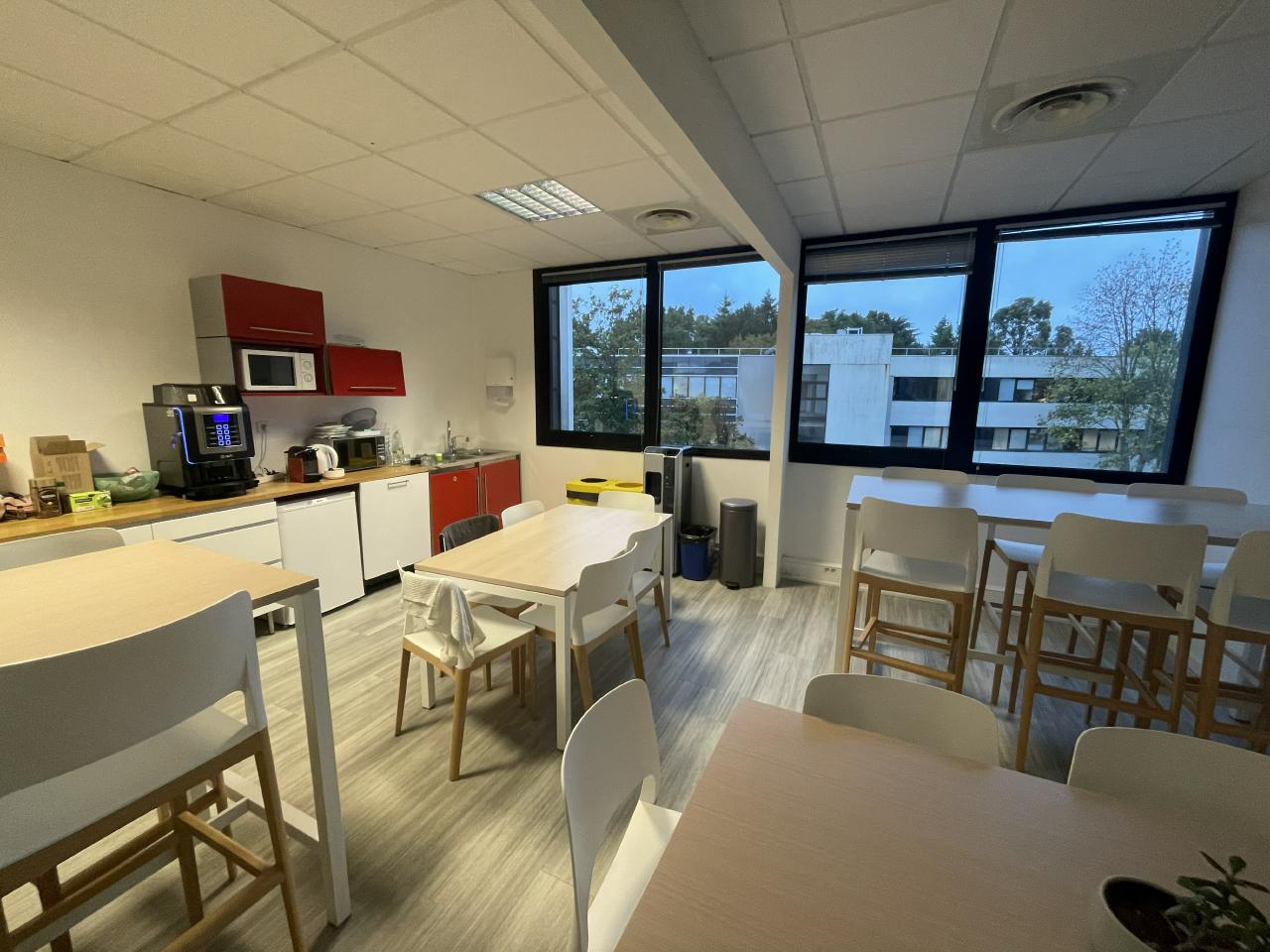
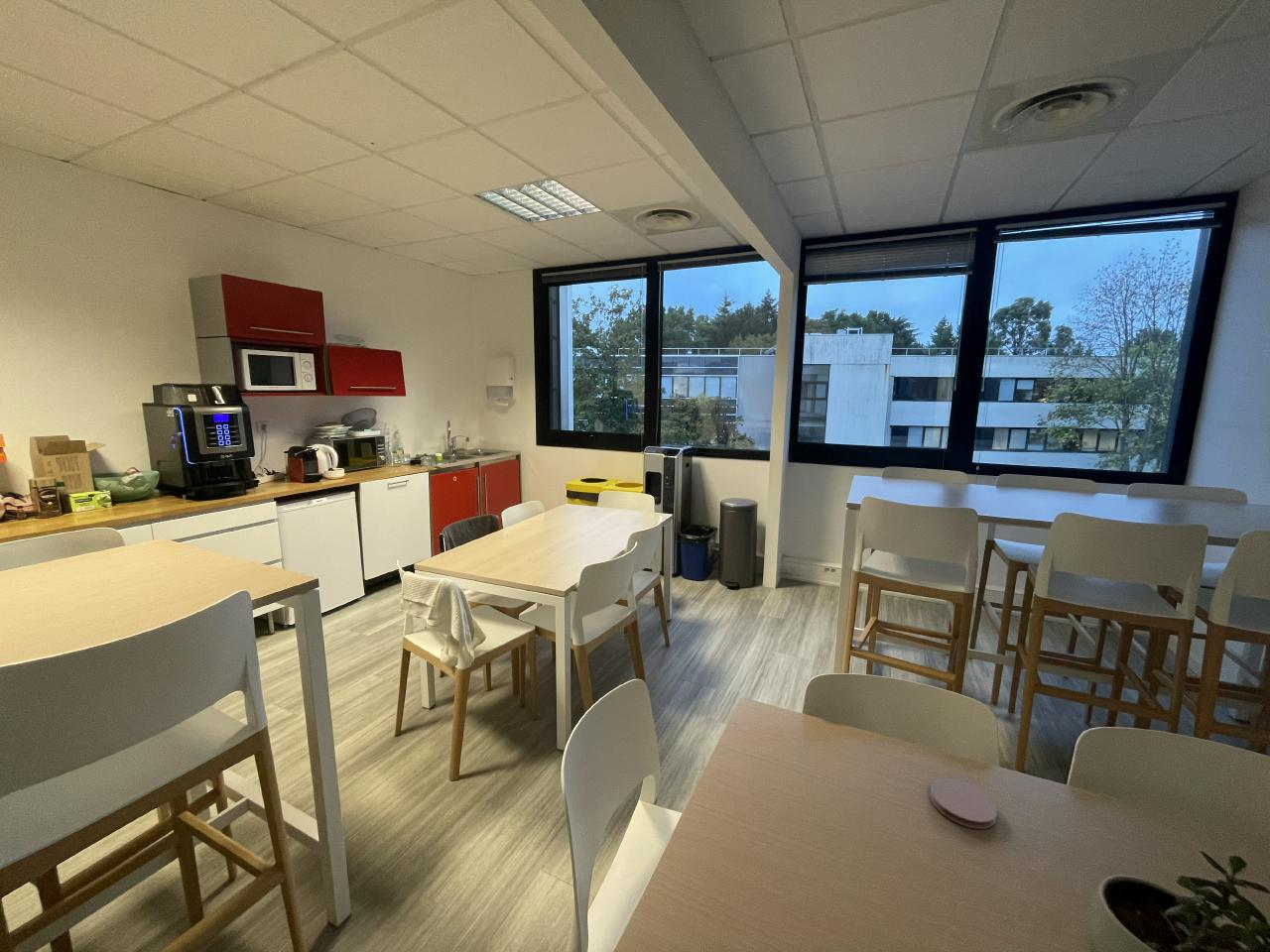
+ coaster (962, 801)
